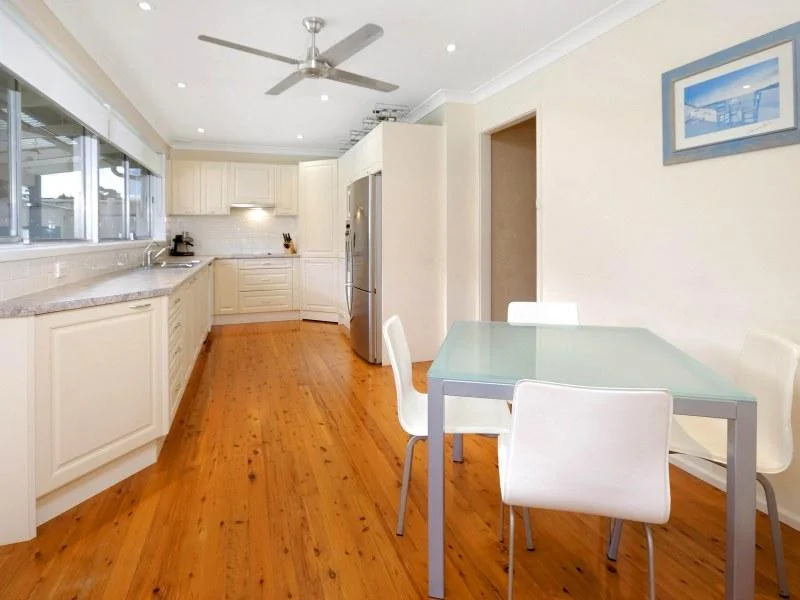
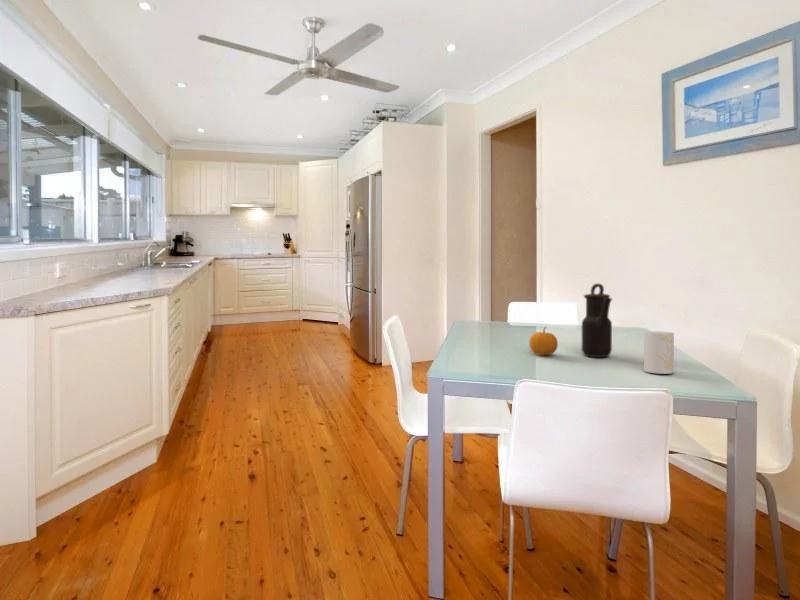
+ fruit (543, 340)
+ teapot (596, 319)
+ cup (658, 351)
